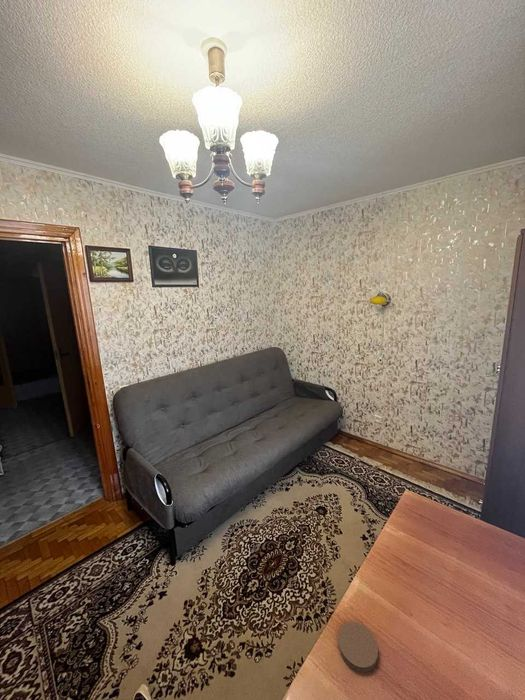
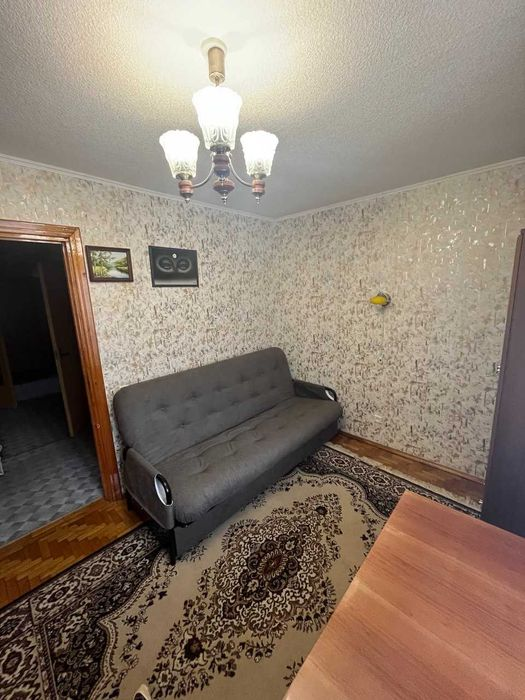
- coaster (357, 645)
